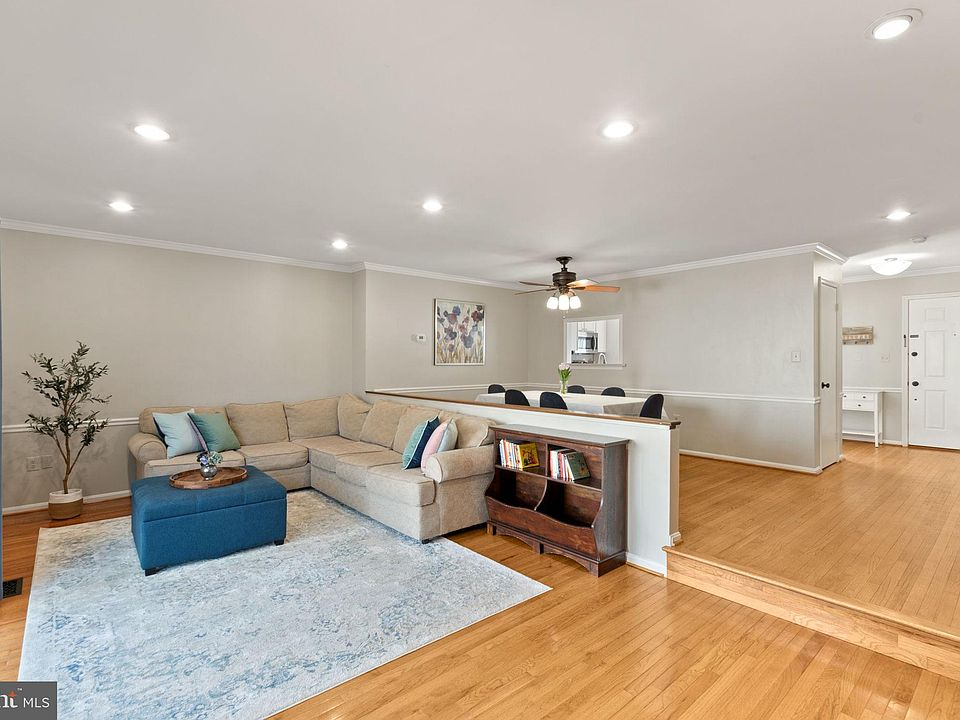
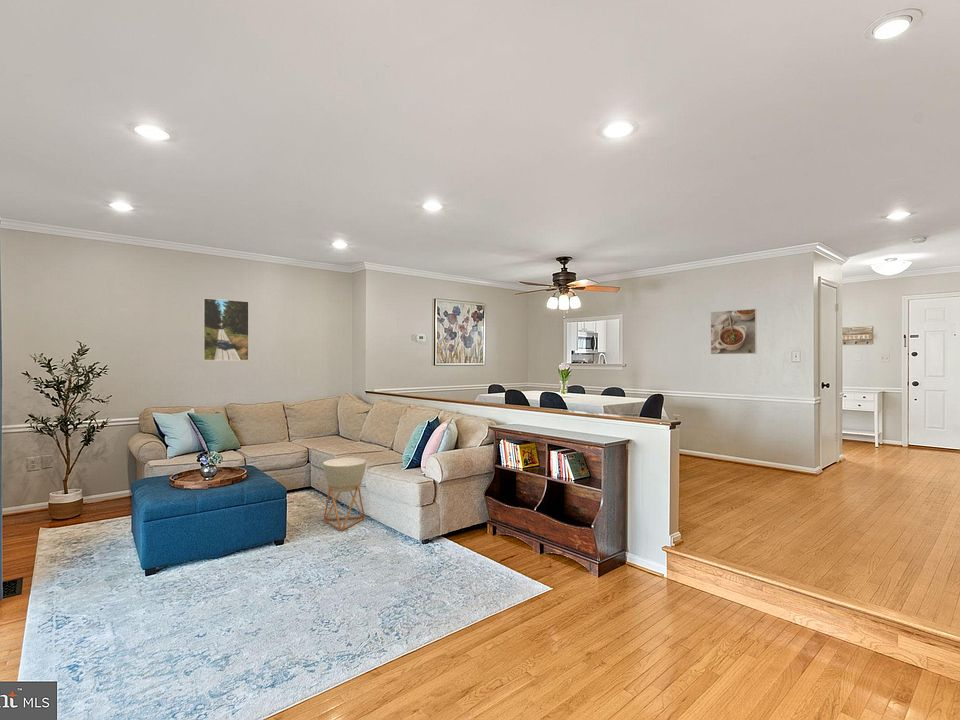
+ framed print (226, 330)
+ planter (344, 491)
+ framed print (732, 332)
